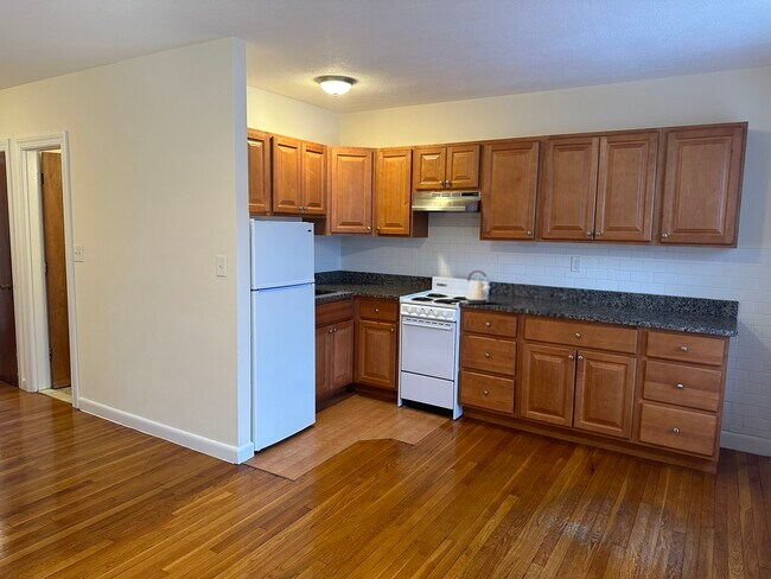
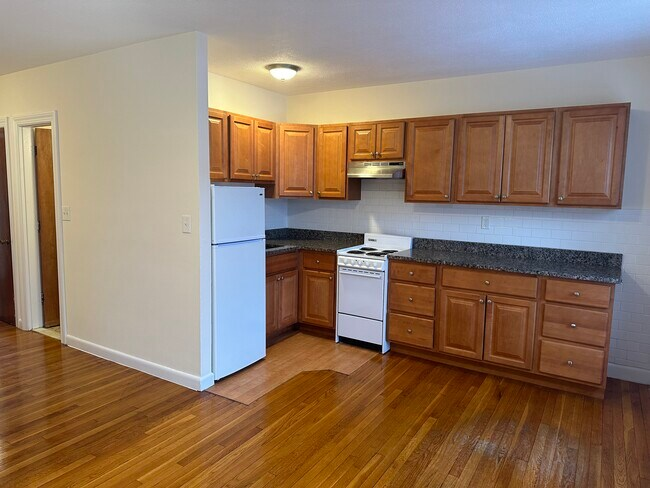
- kettle (477, 286)
